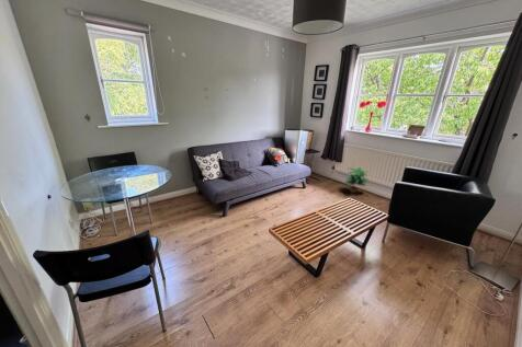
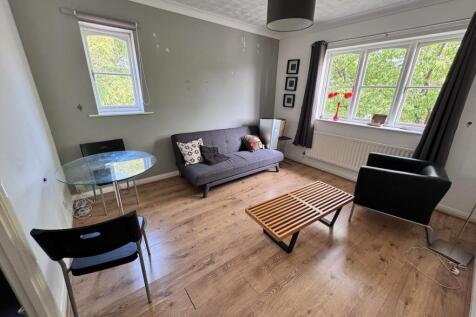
- potted plant (355, 181)
